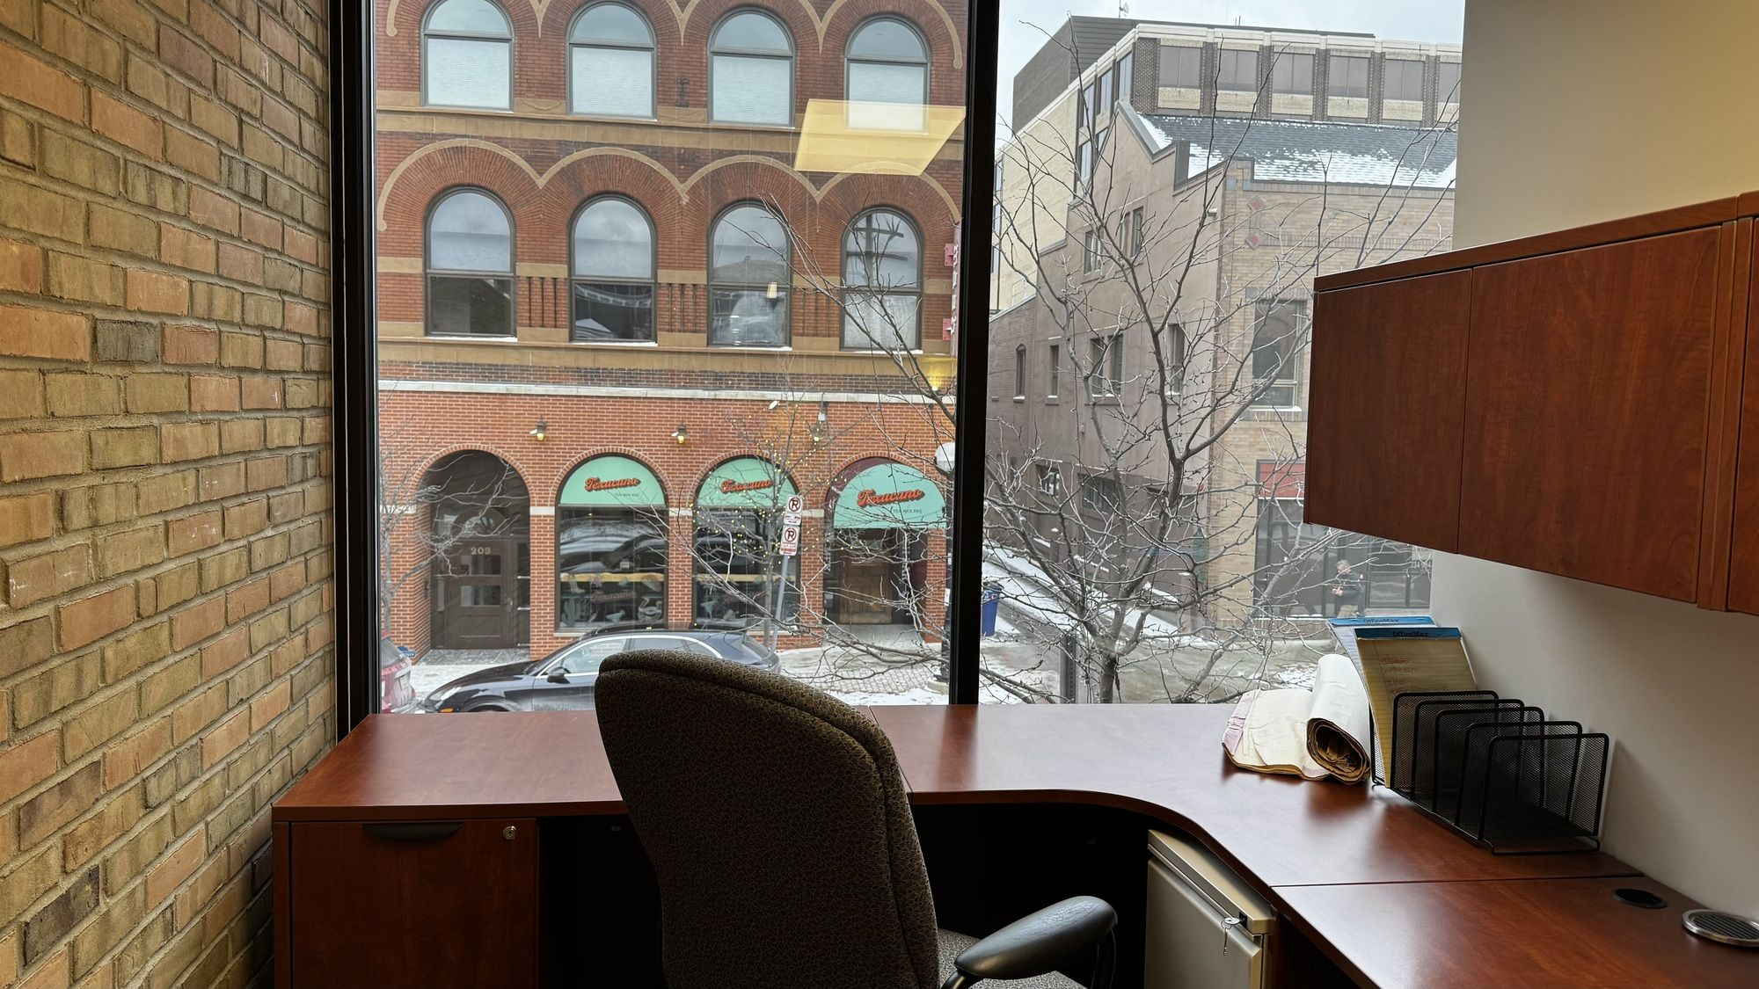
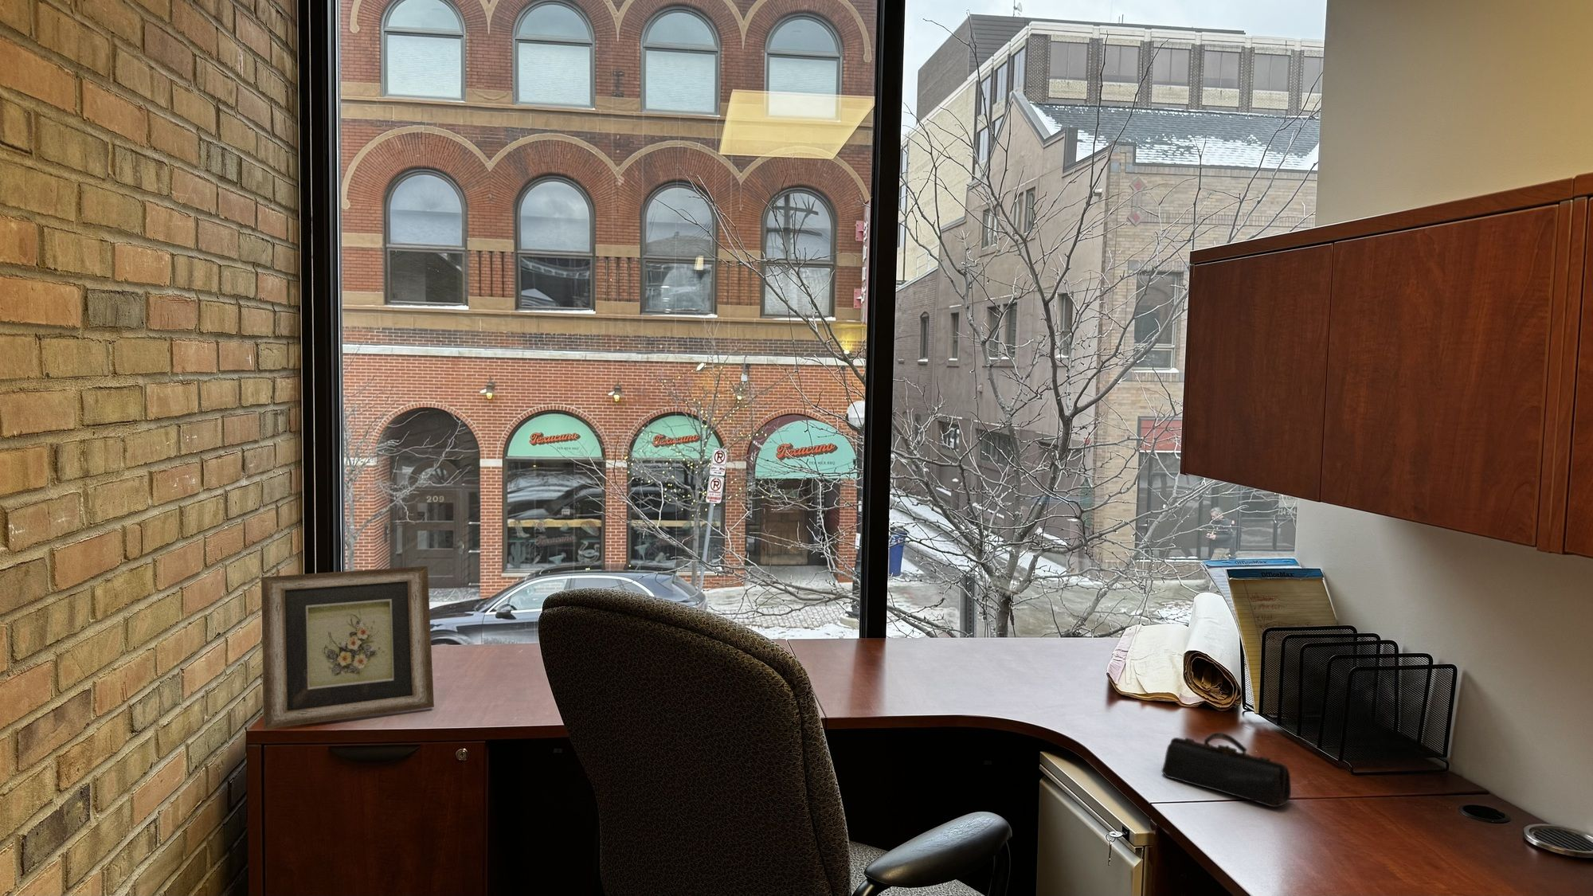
+ pencil case (1225, 760)
+ picture frame (349, 643)
